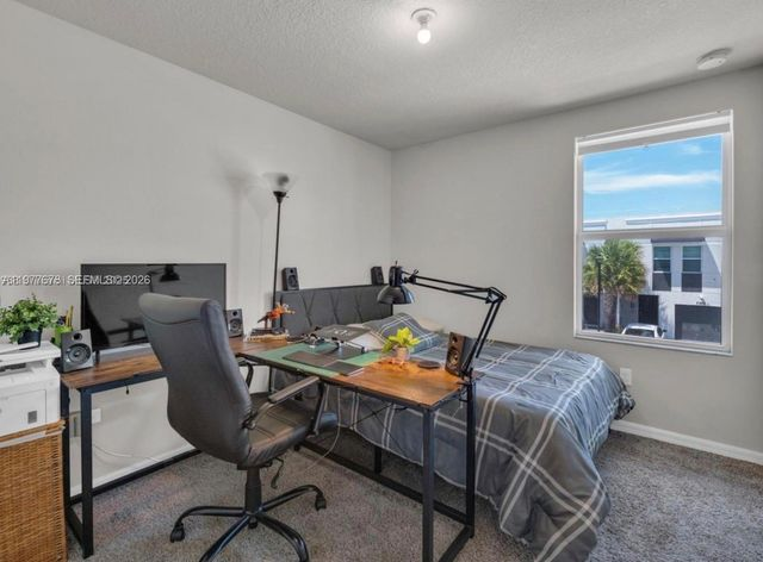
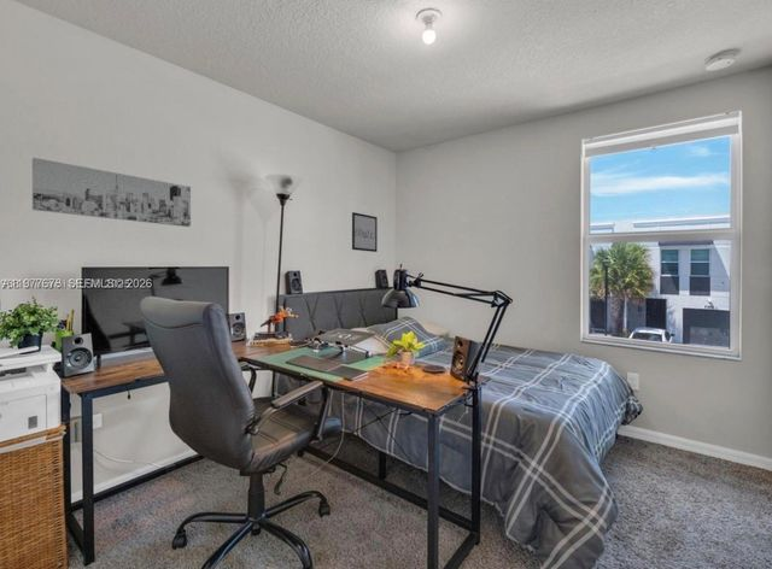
+ wall art (121, 196)
+ wall art (364, 233)
